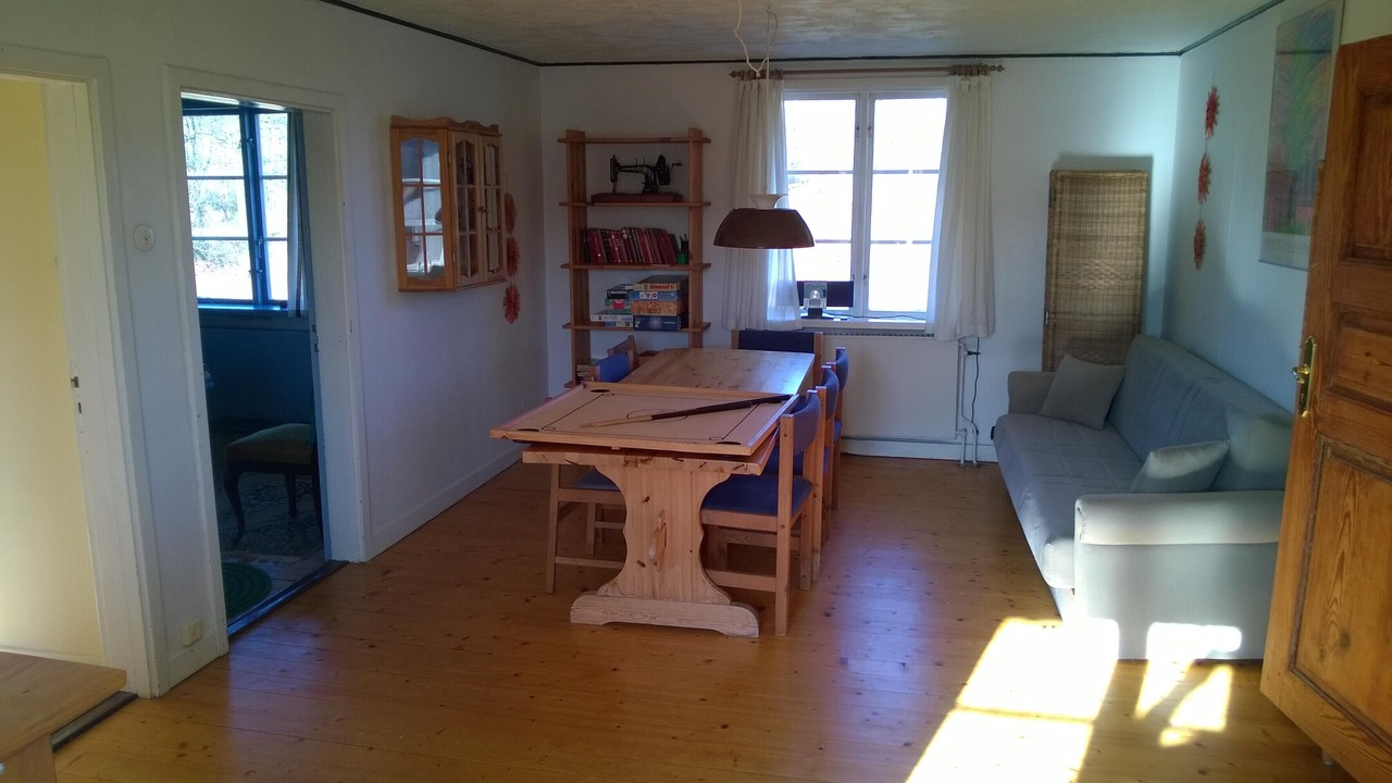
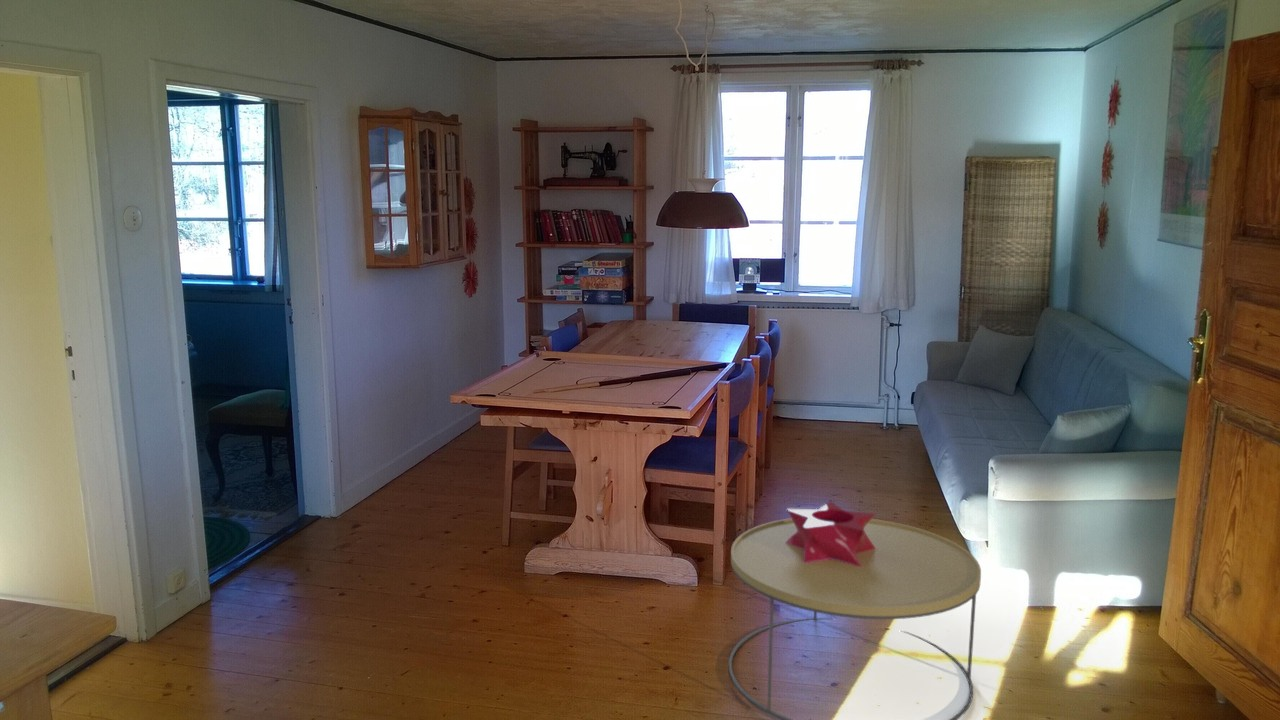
+ coffee table (850, 614)
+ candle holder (834, 531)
